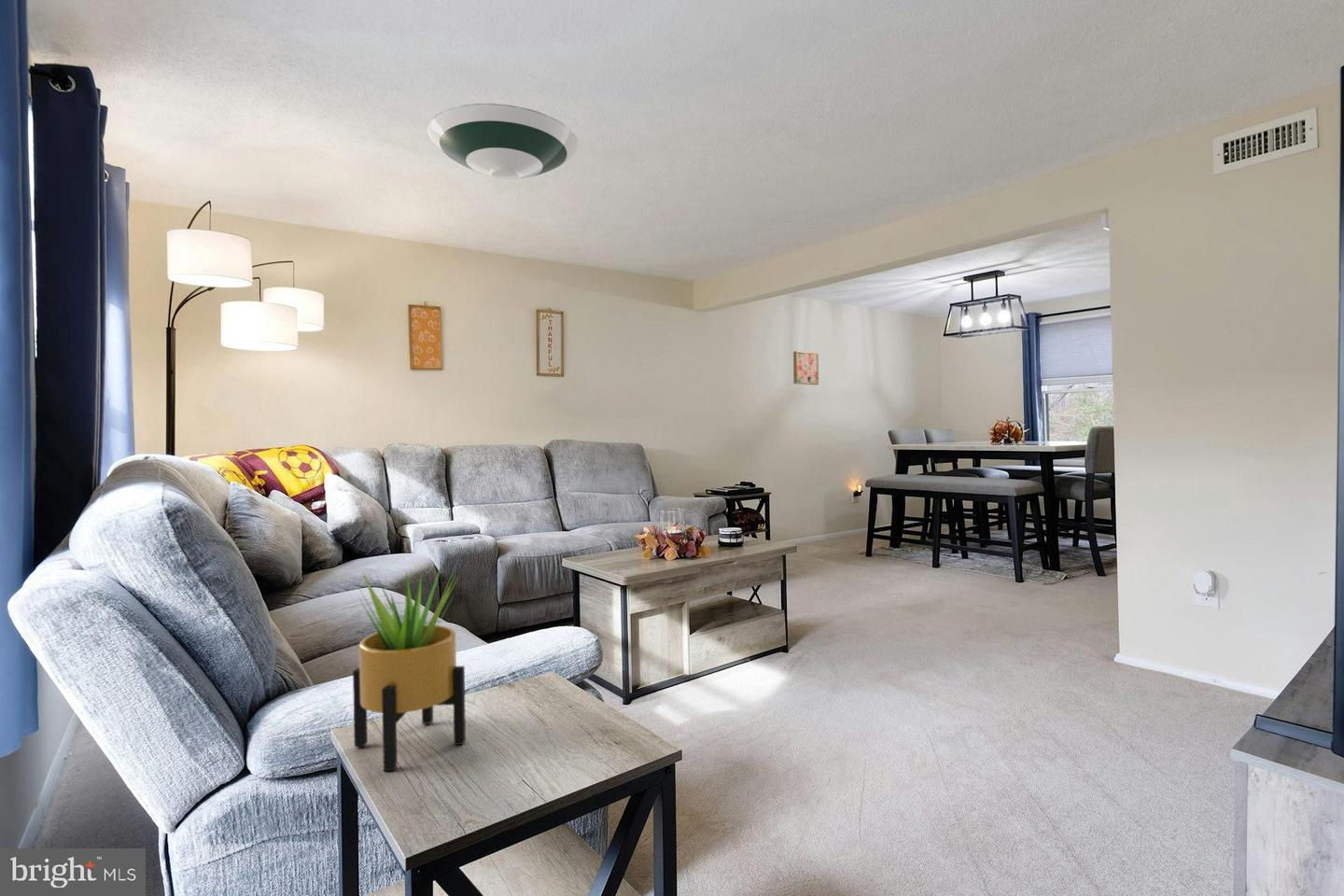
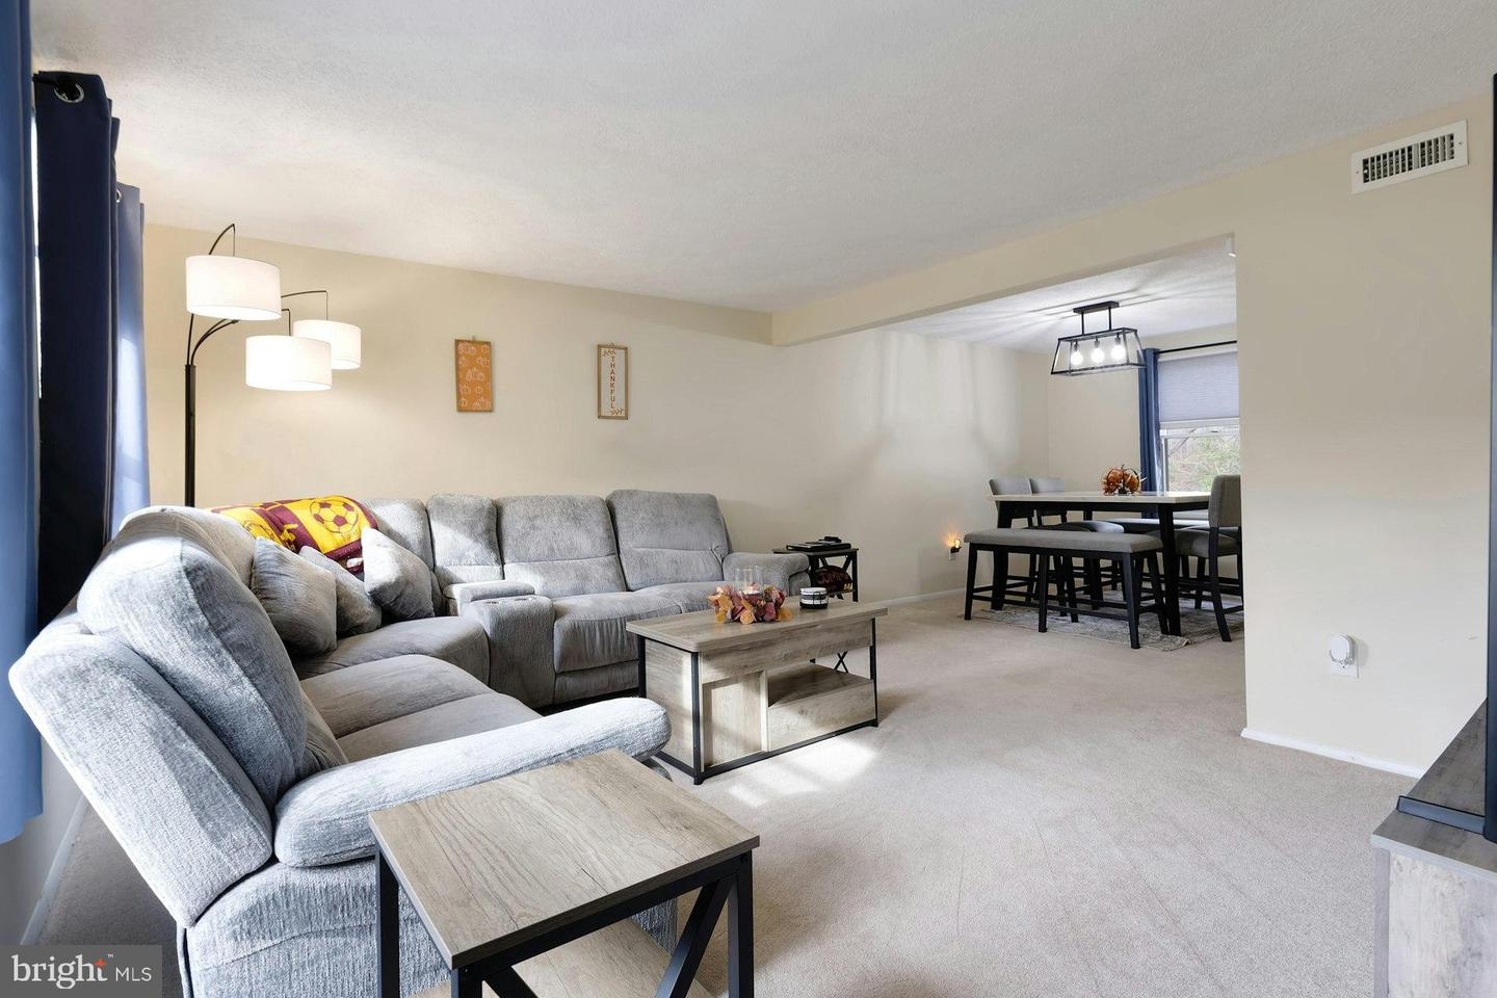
- potted plant (409, 652)
- wall art (805, 368)
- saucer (504, 158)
